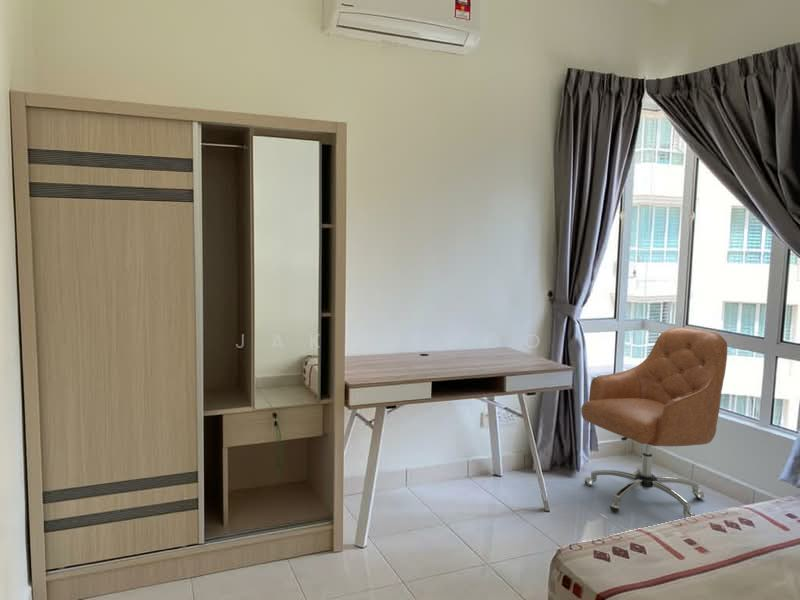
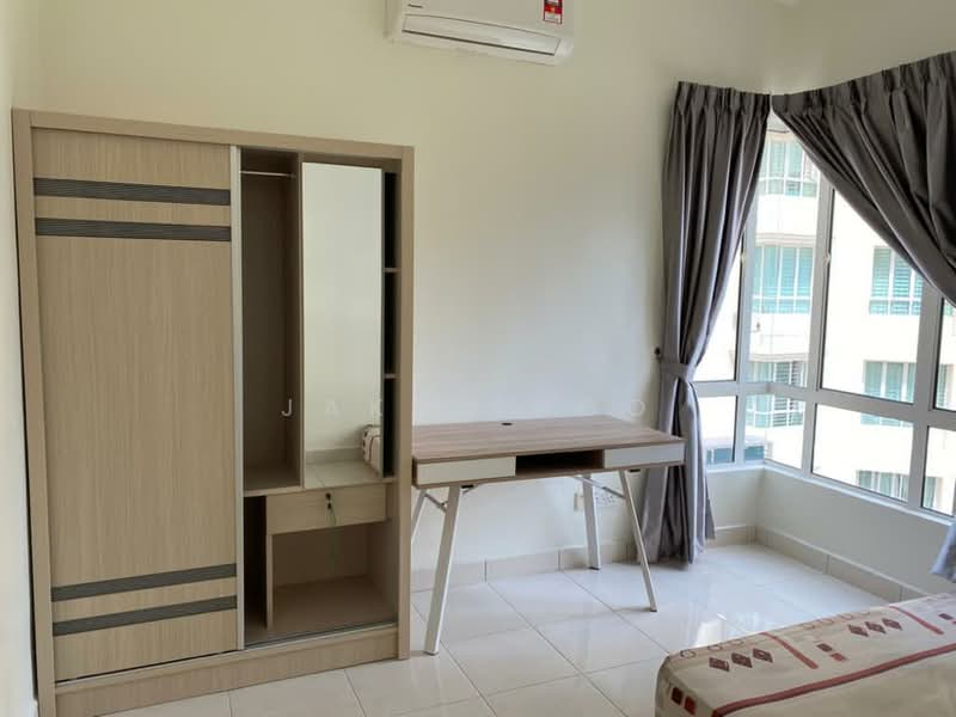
- chair (652, 416)
